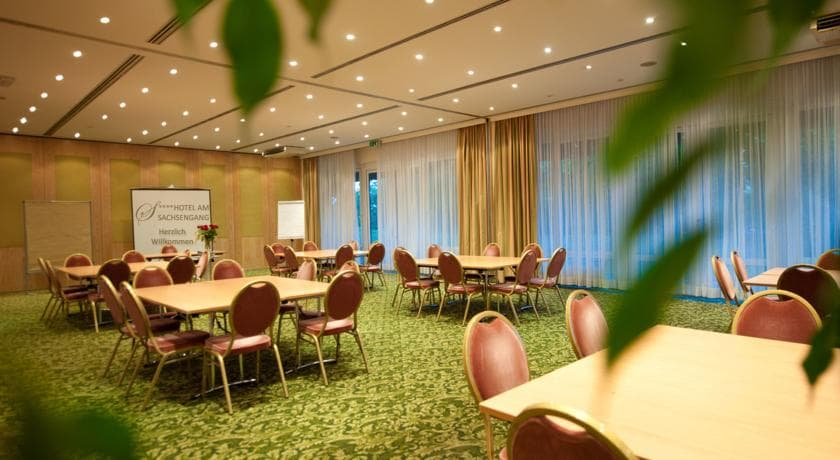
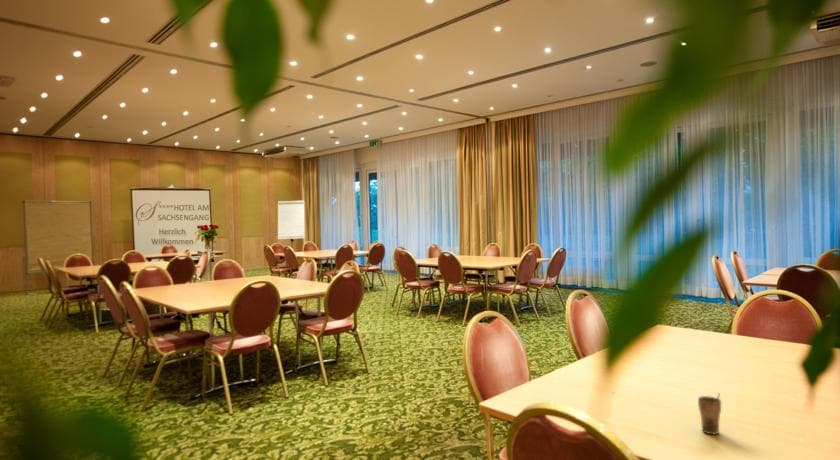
+ cup (709, 411)
